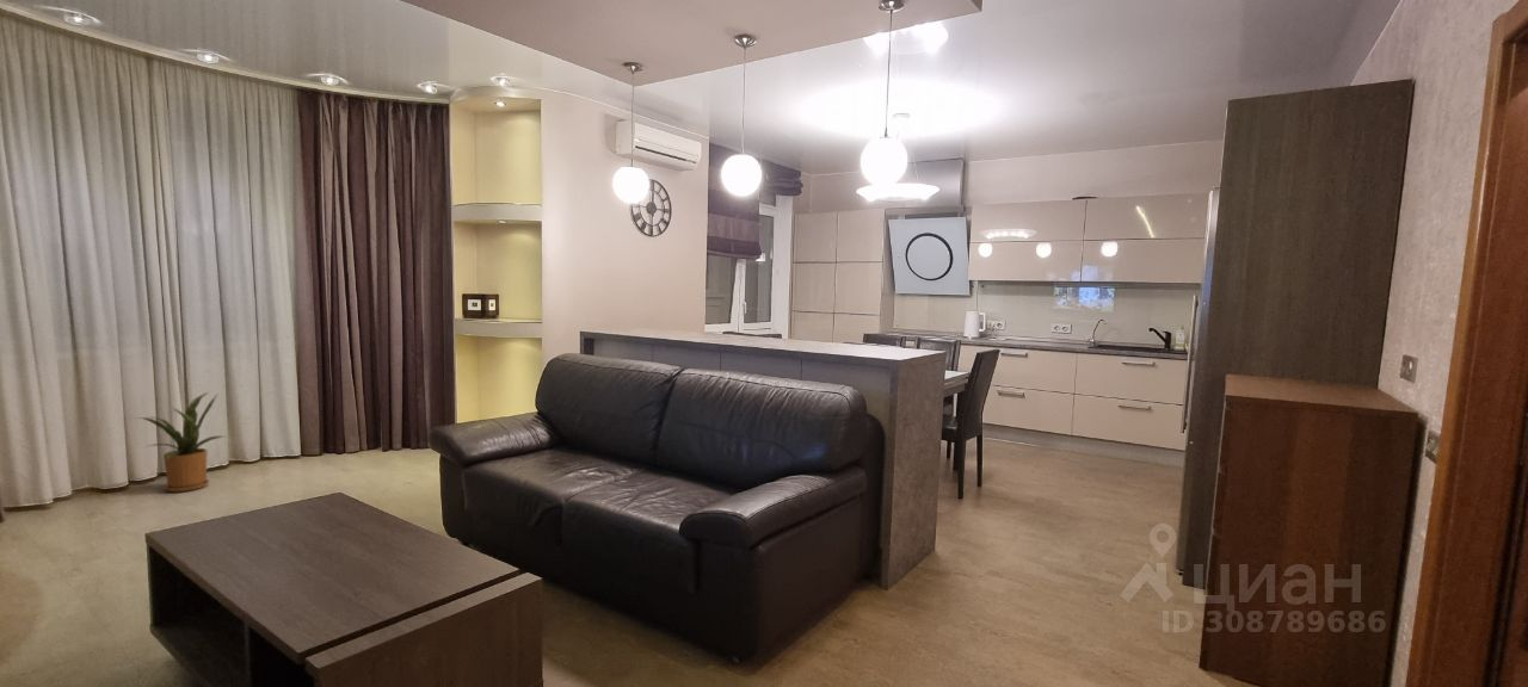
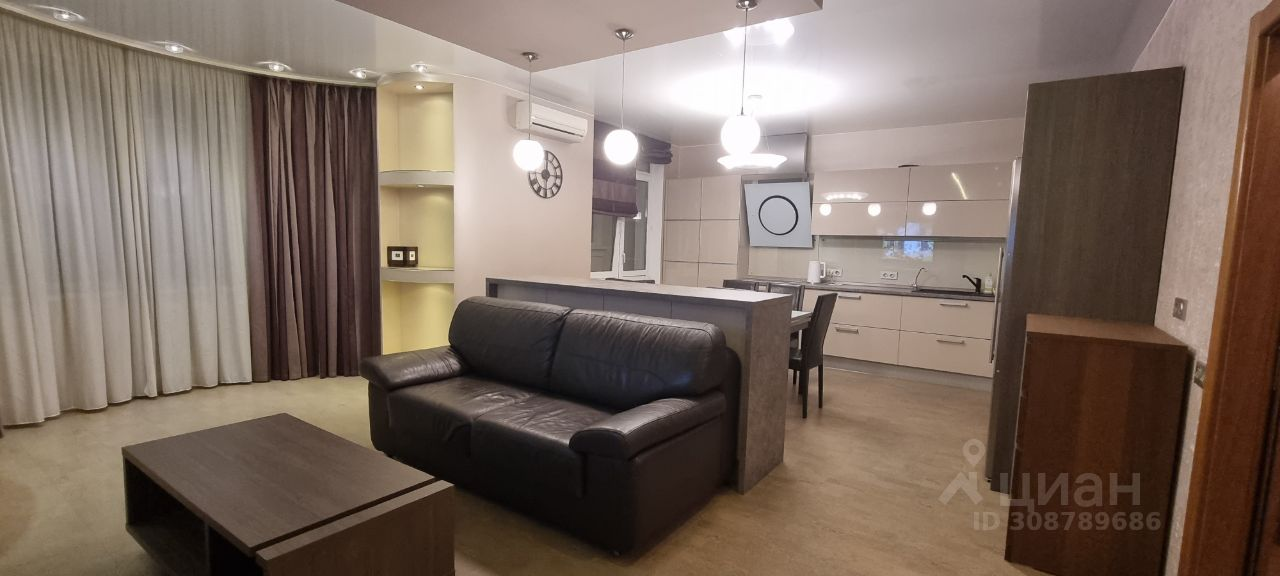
- house plant (179, 441)
